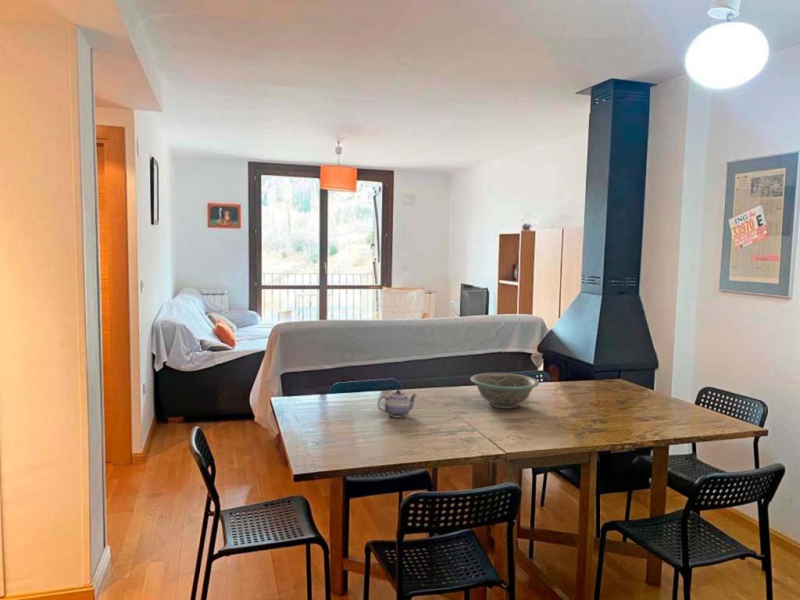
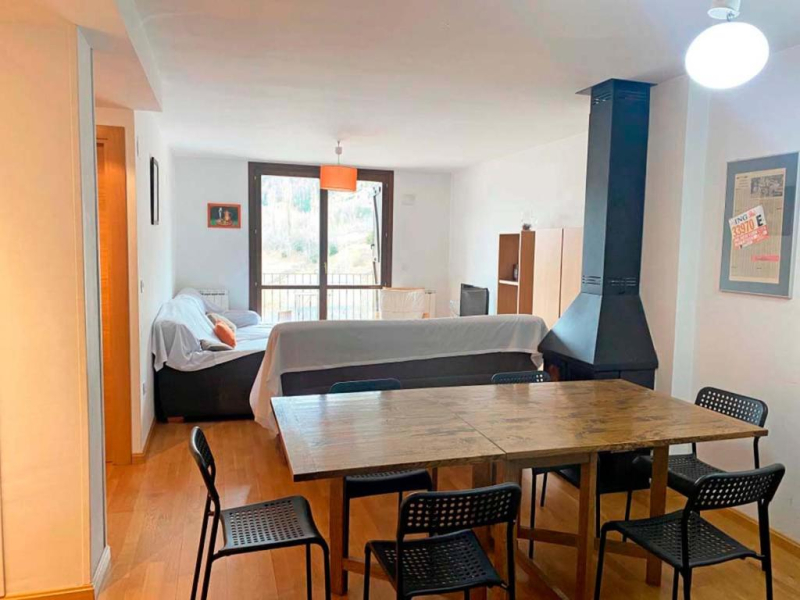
- decorative bowl (504, 392)
- teapot (397, 402)
